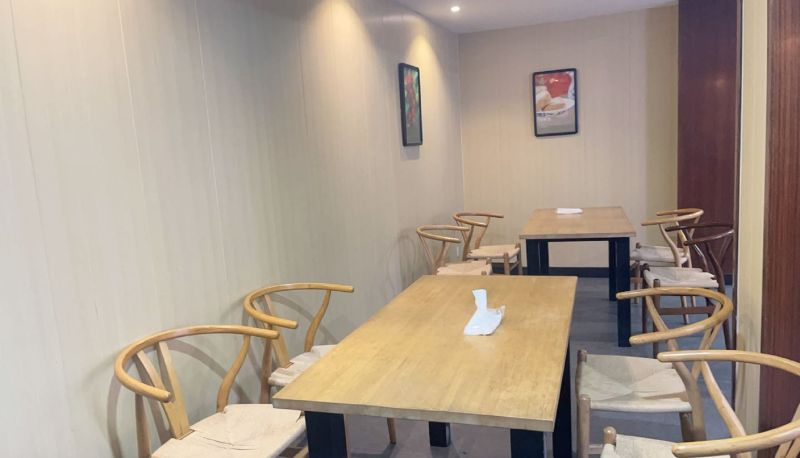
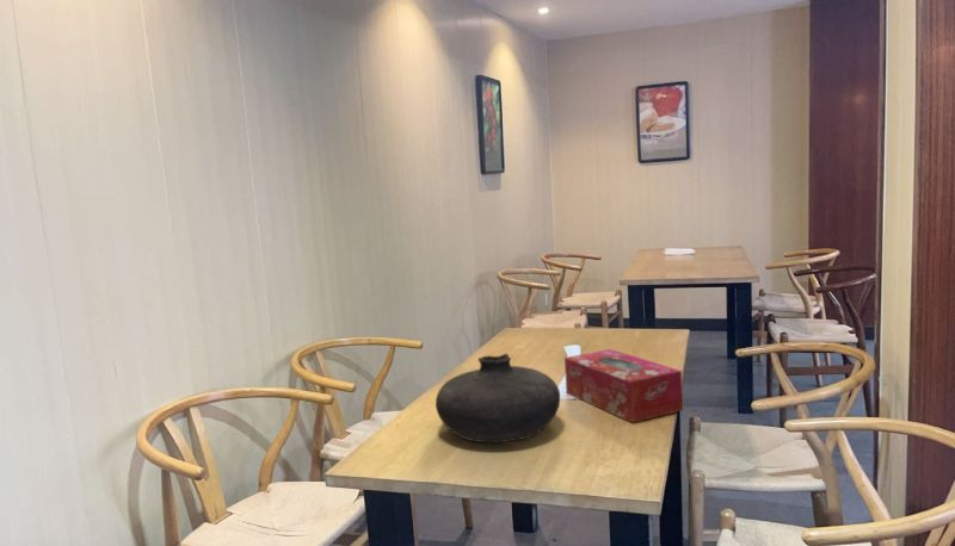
+ vase (497, 391)
+ tissue box (620, 381)
